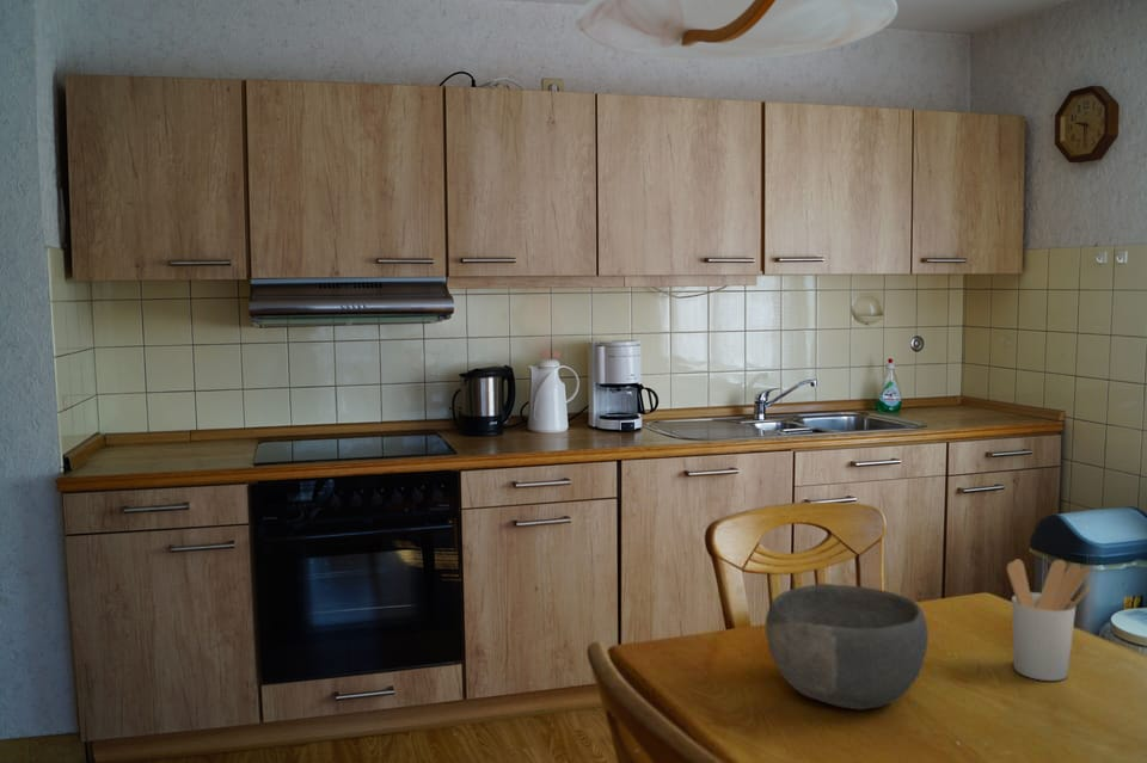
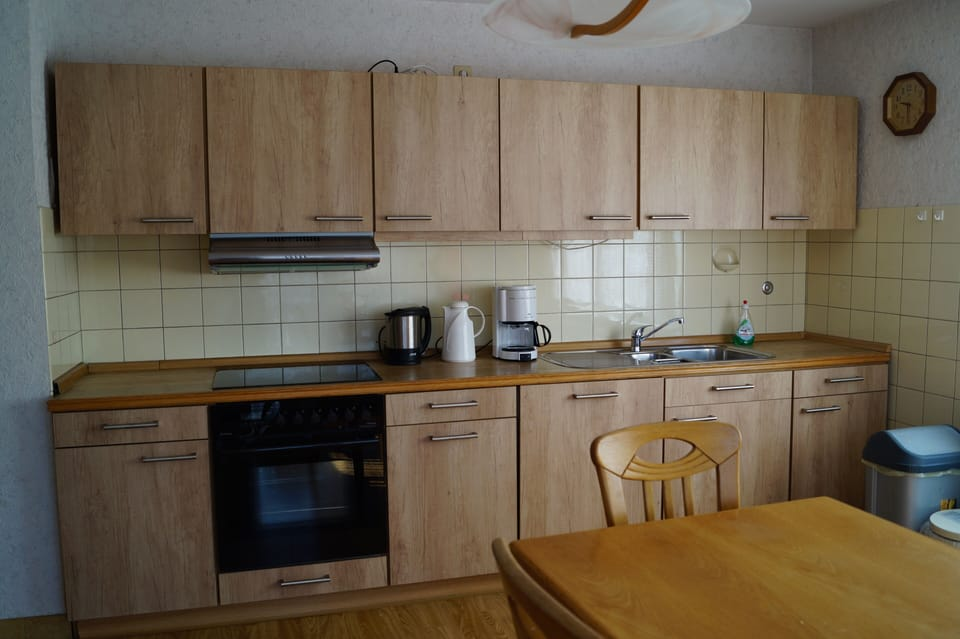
- bowl (845, 650)
- utensil holder (1050, 616)
